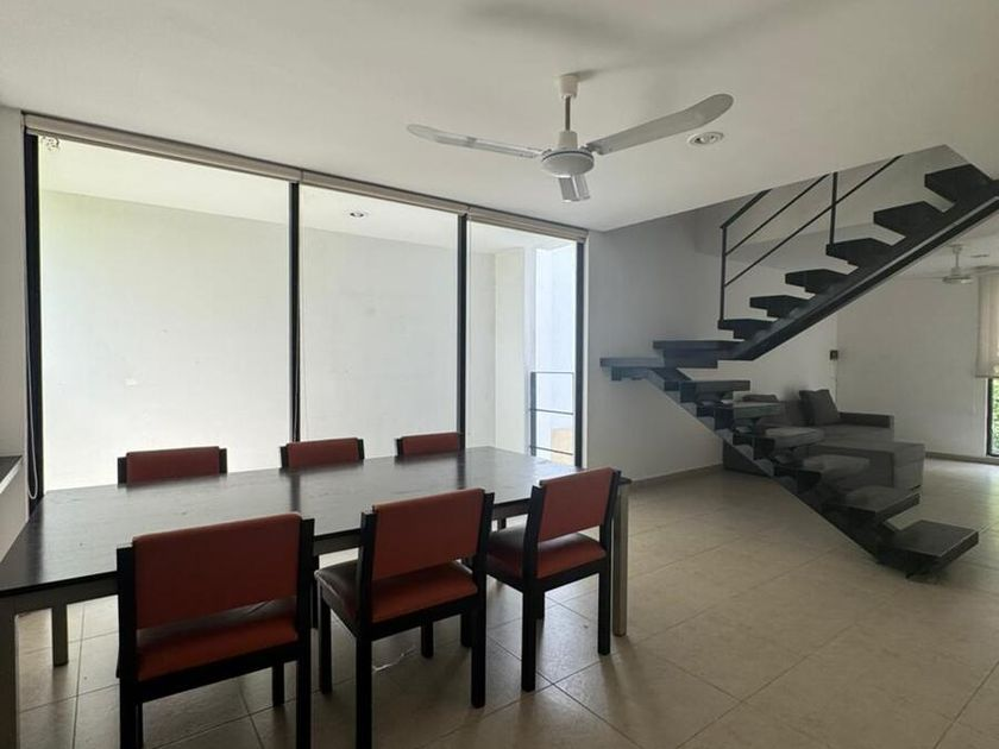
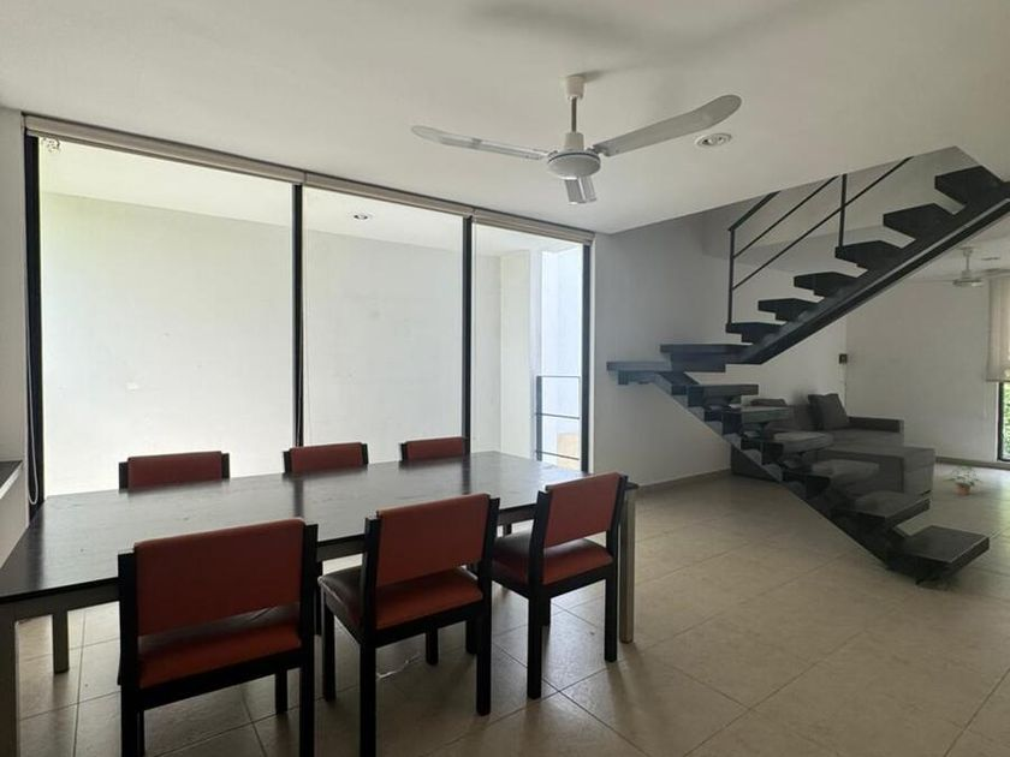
+ potted plant (962, 478)
